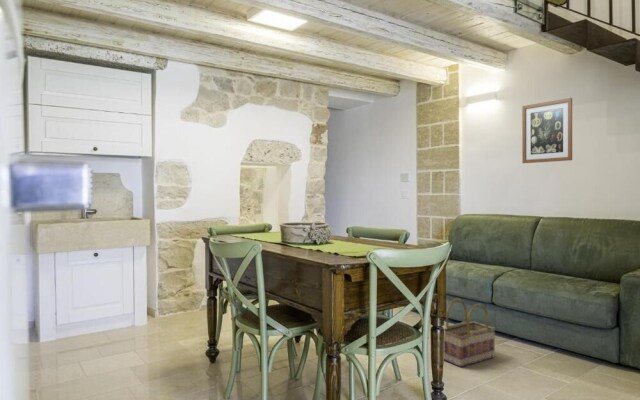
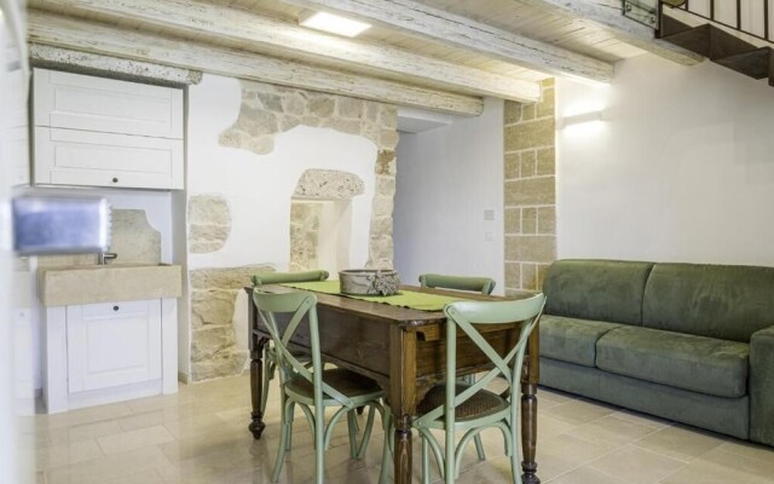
- basket (467, 329)
- wall art (546, 132)
